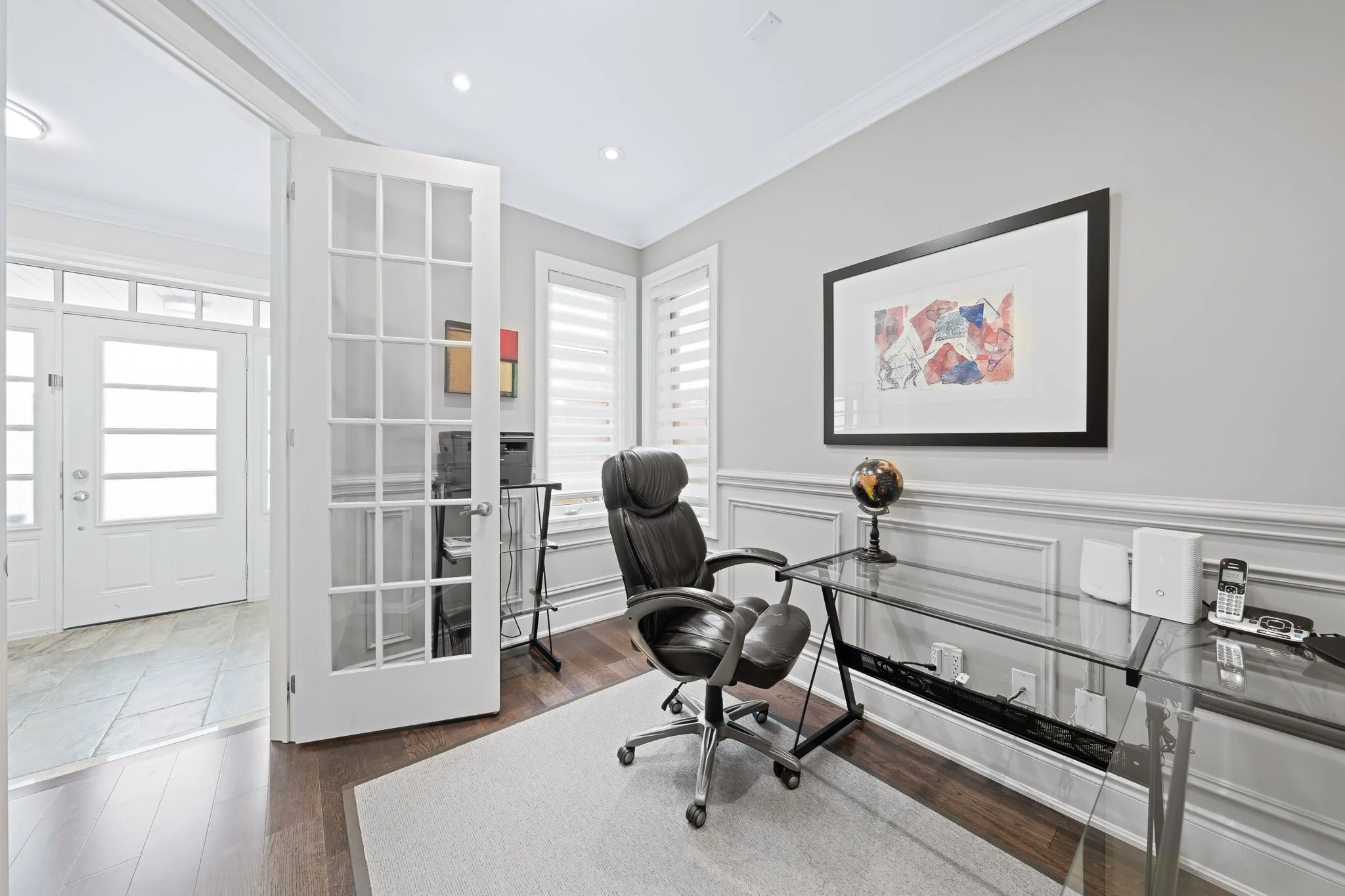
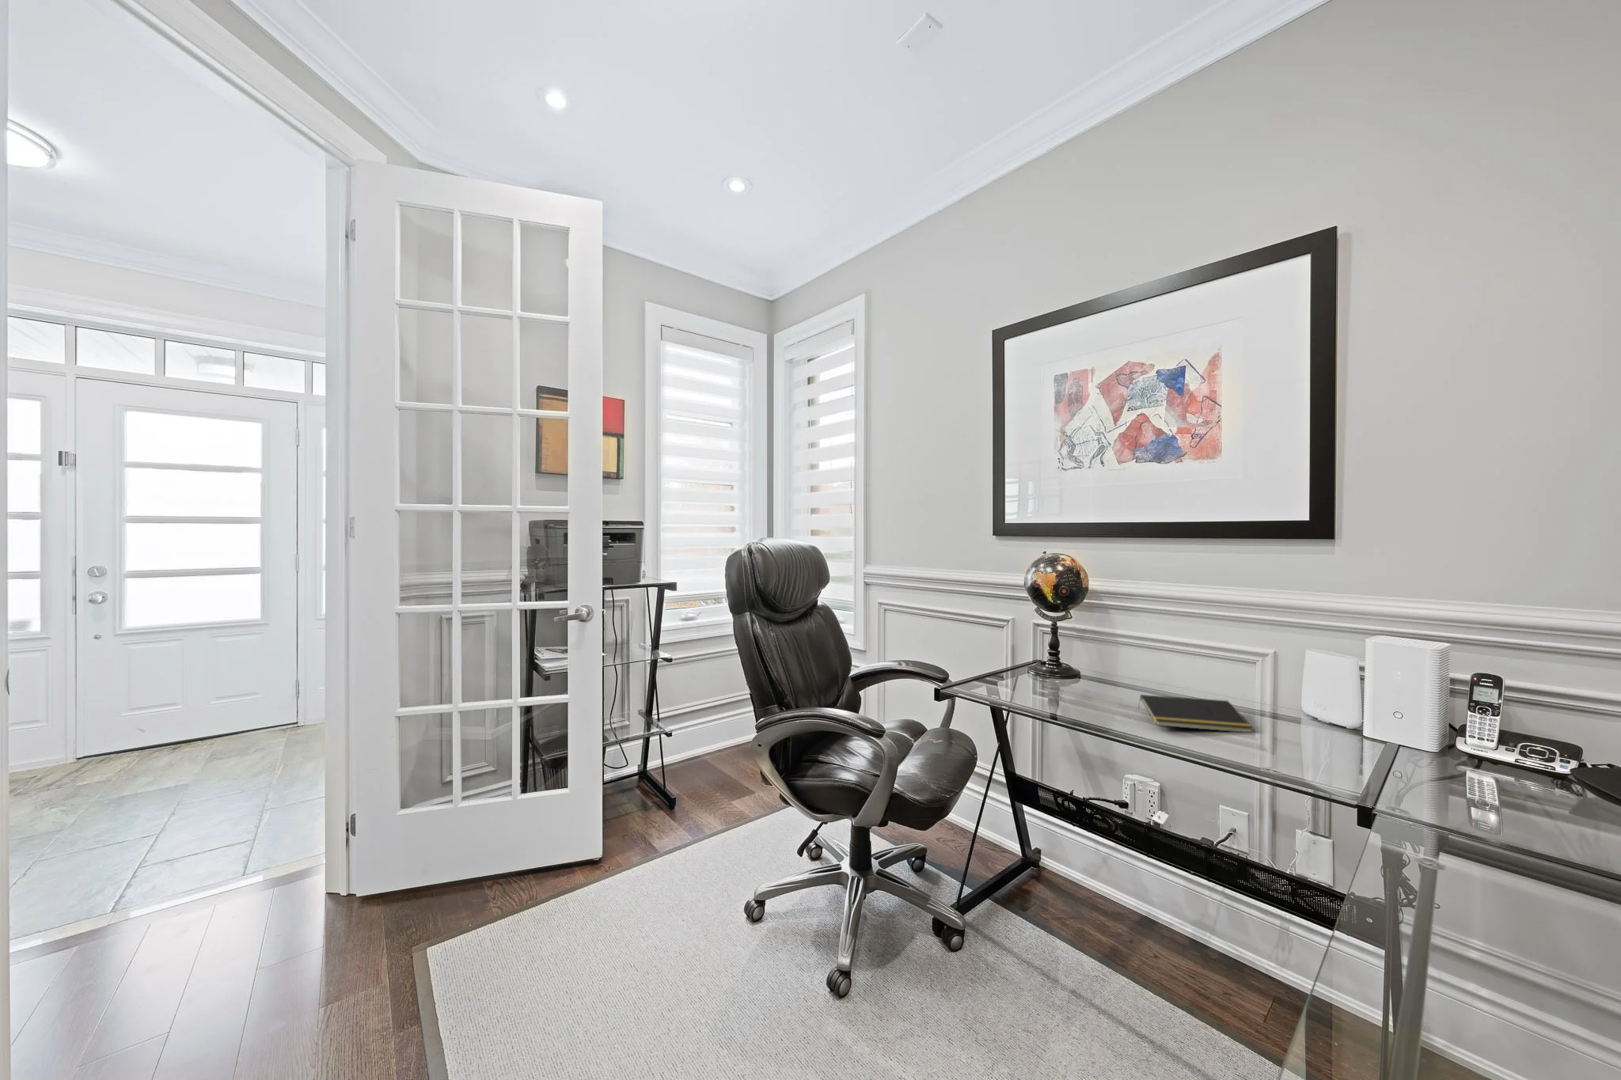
+ notepad (1193, 712)
